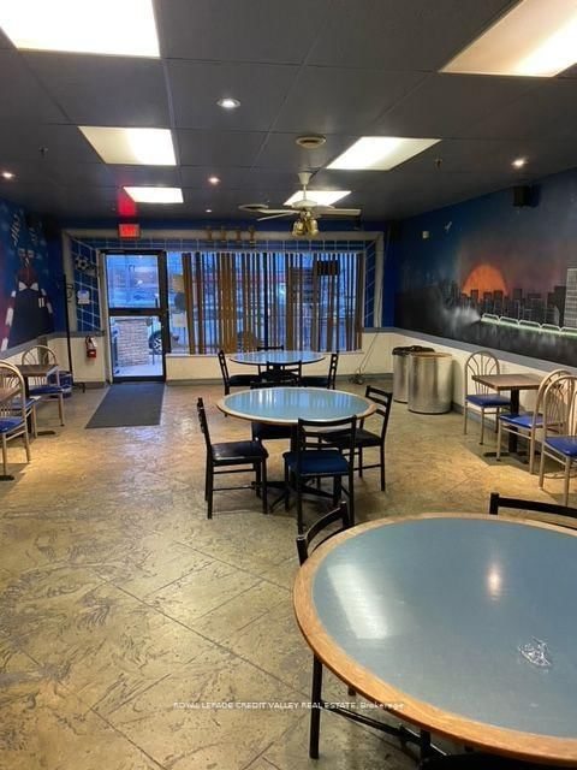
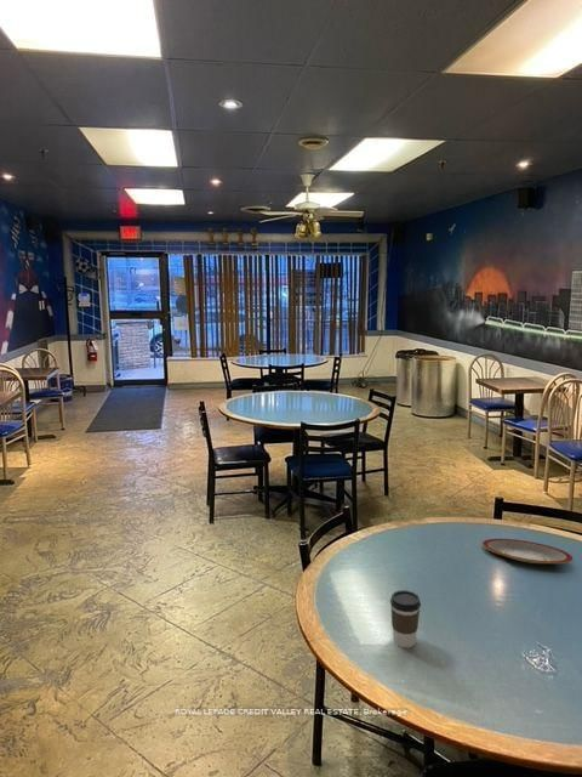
+ plate (525, 552)
+ coffee cup (404, 619)
